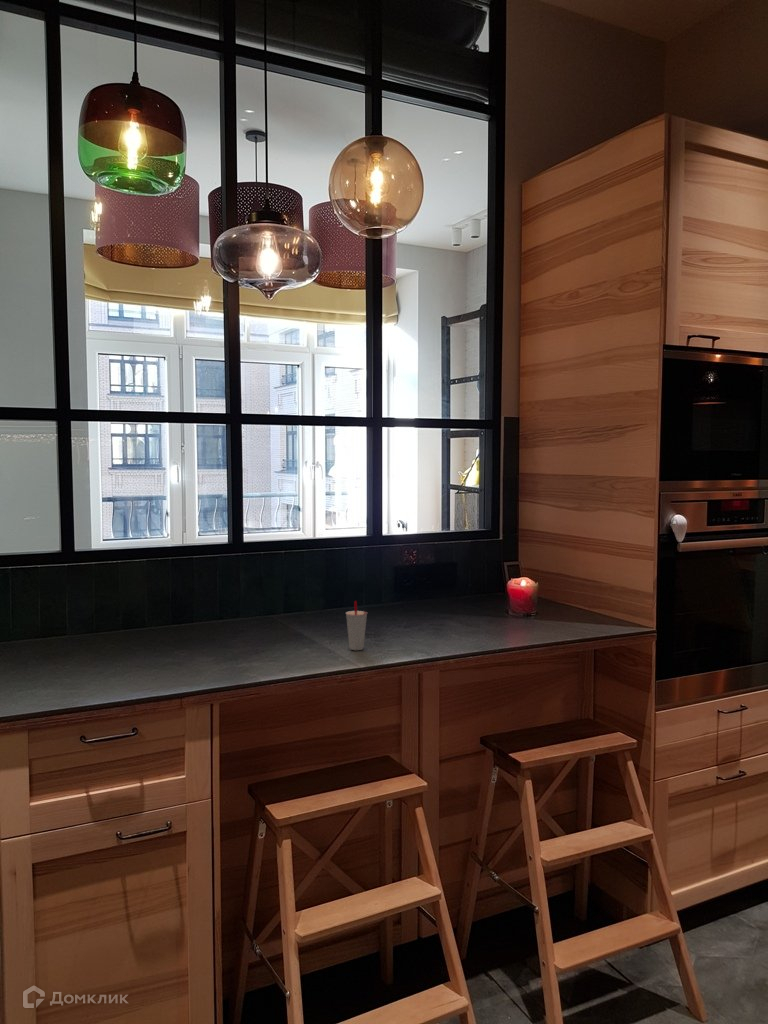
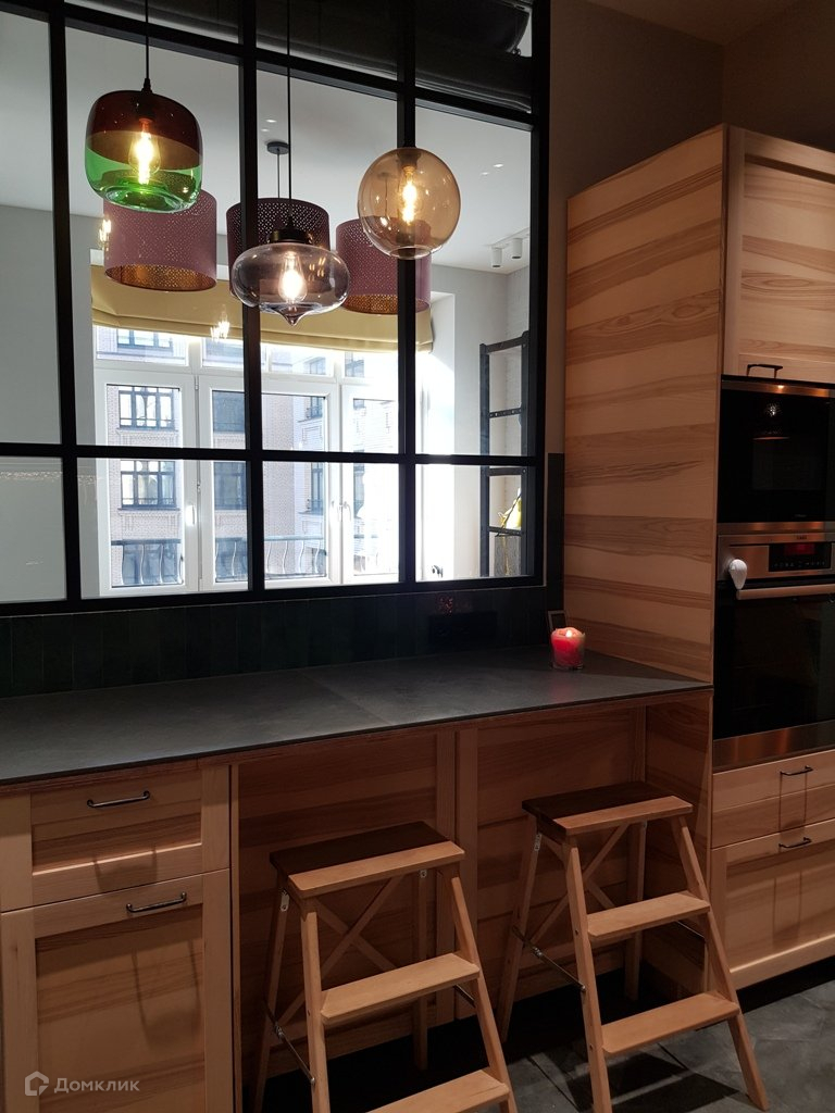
- cup (356, 624)
